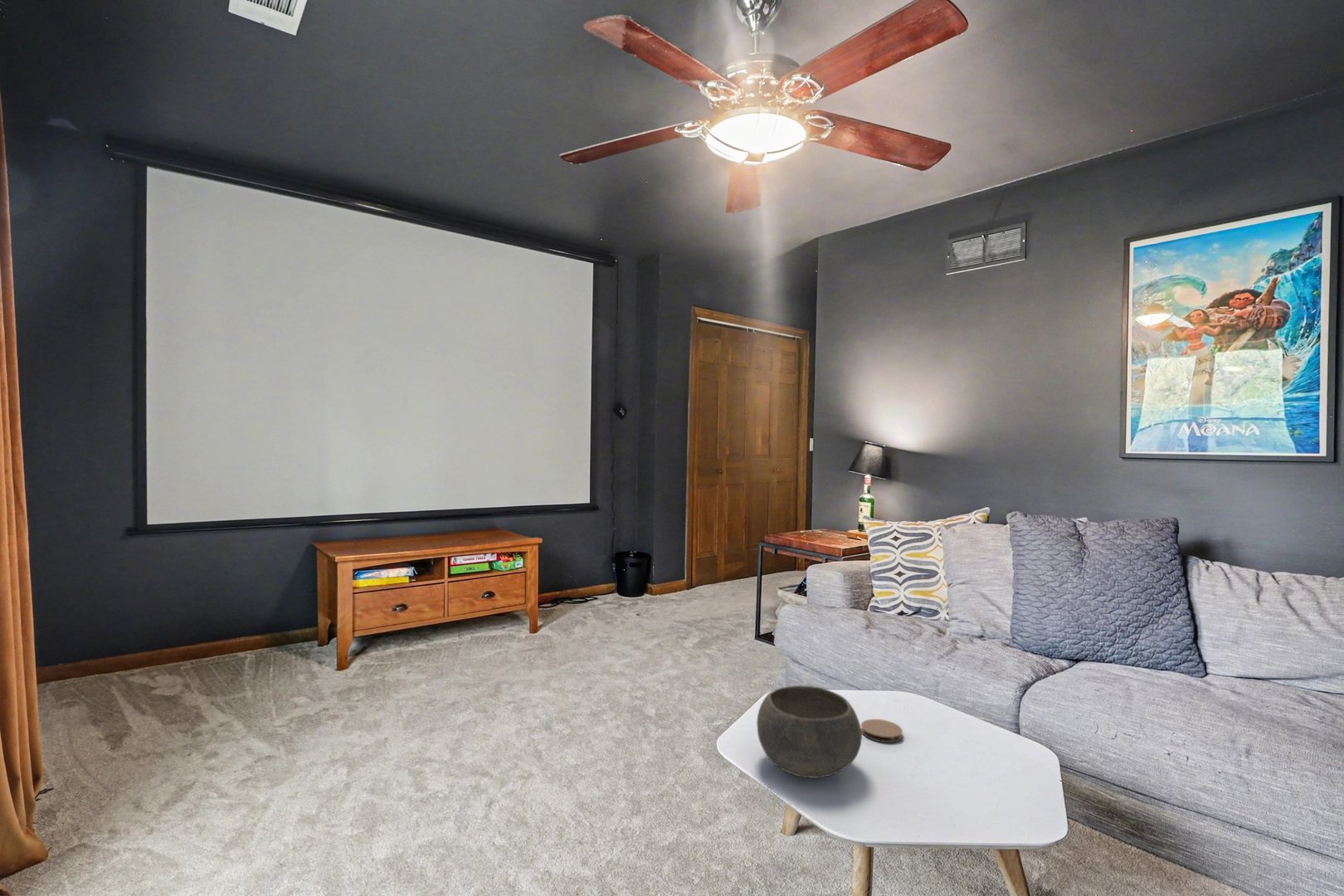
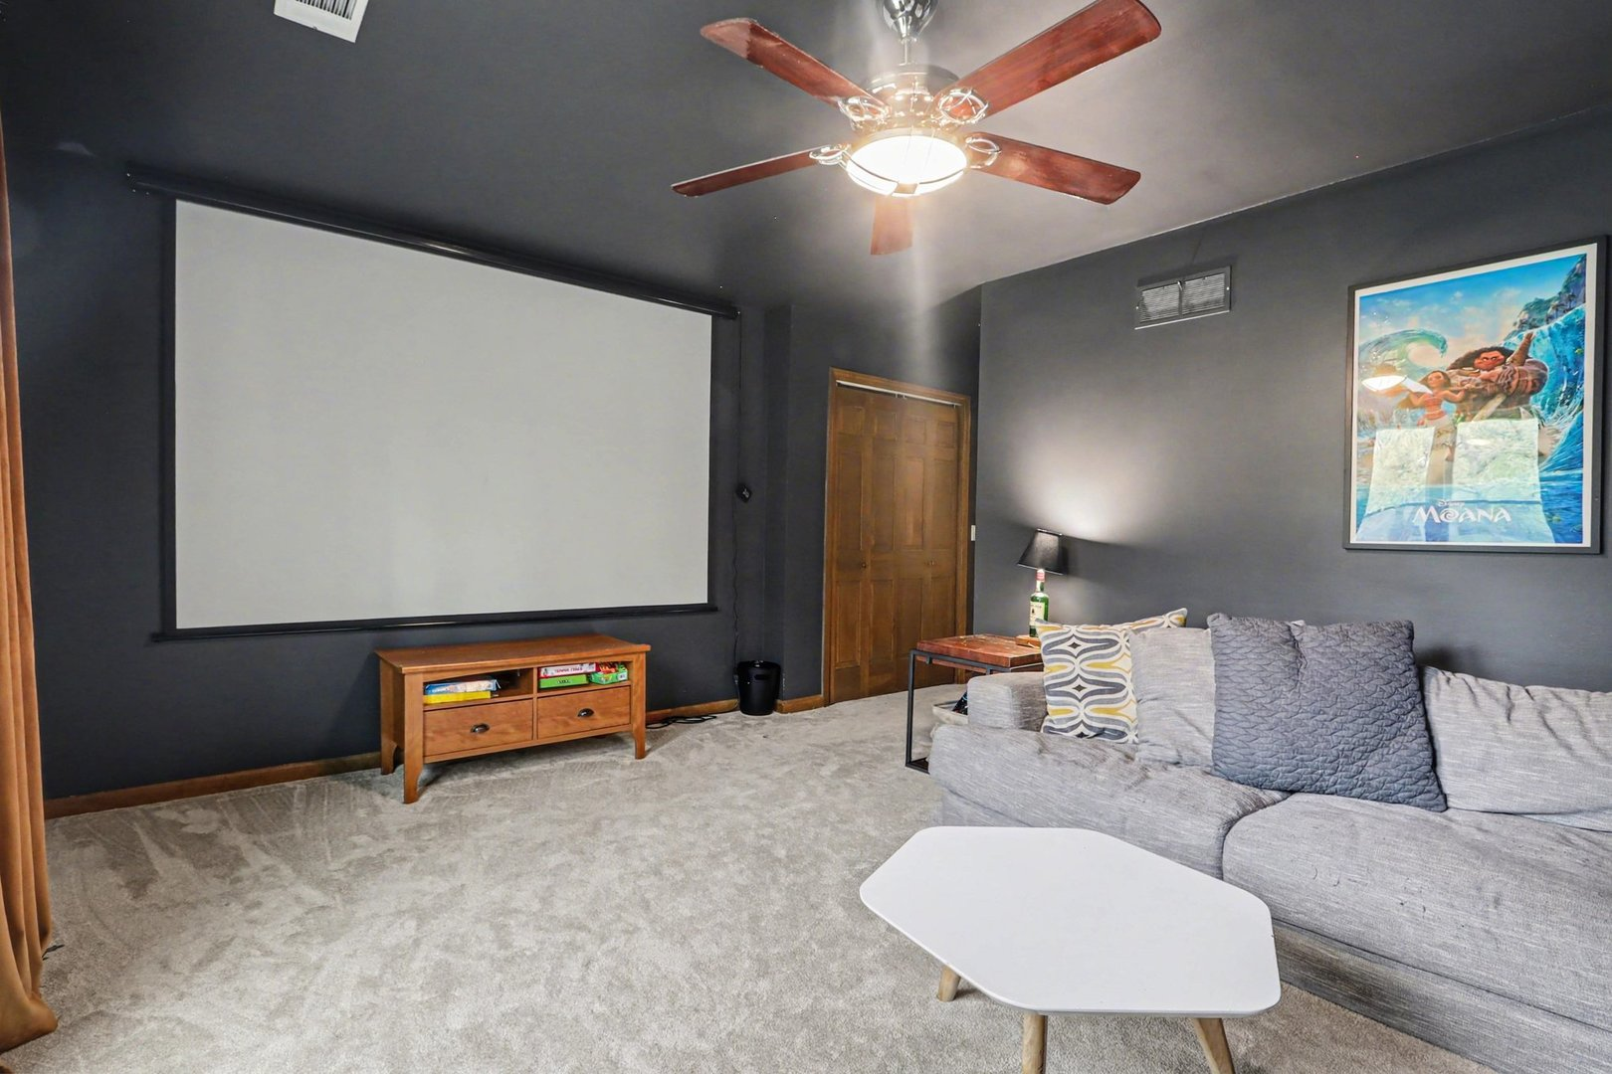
- bowl (808, 733)
- coaster (881, 730)
